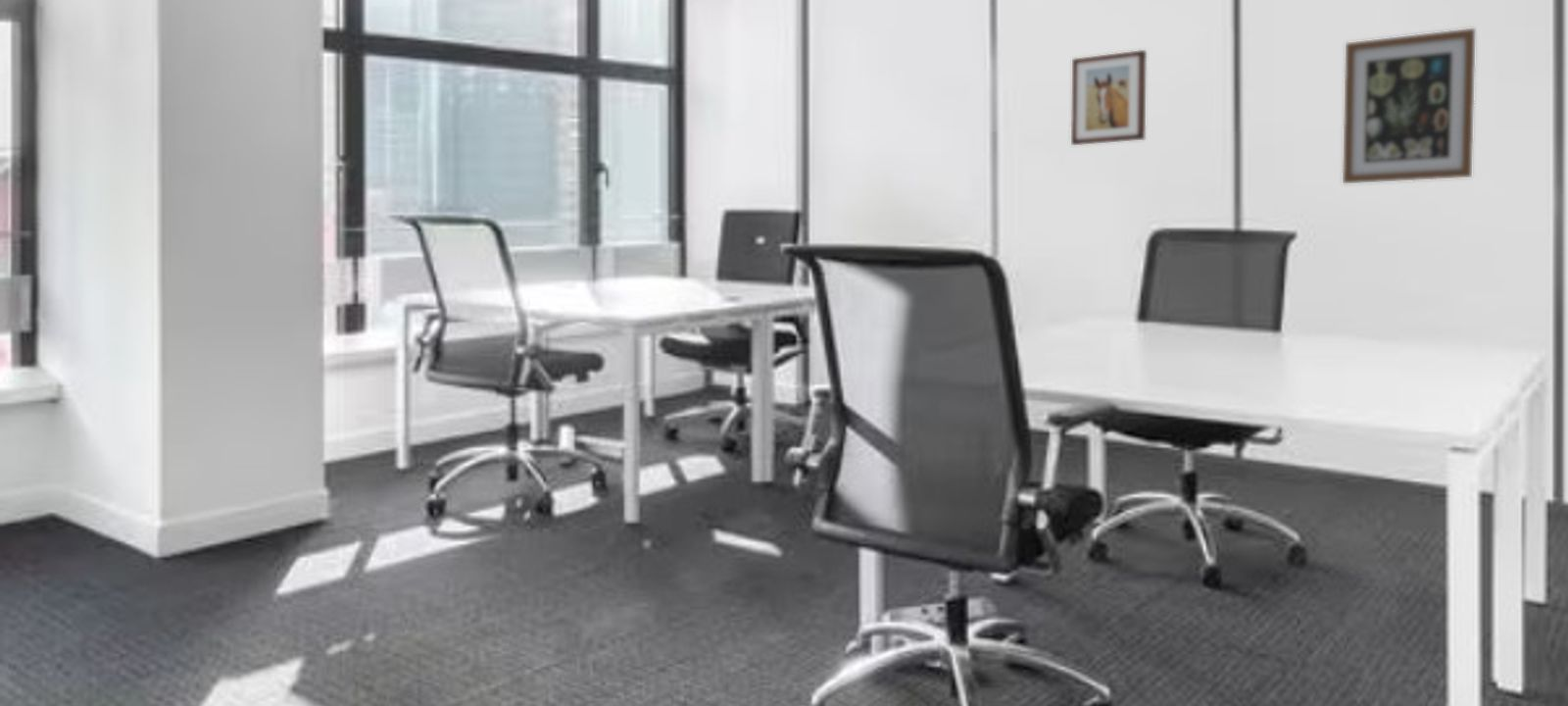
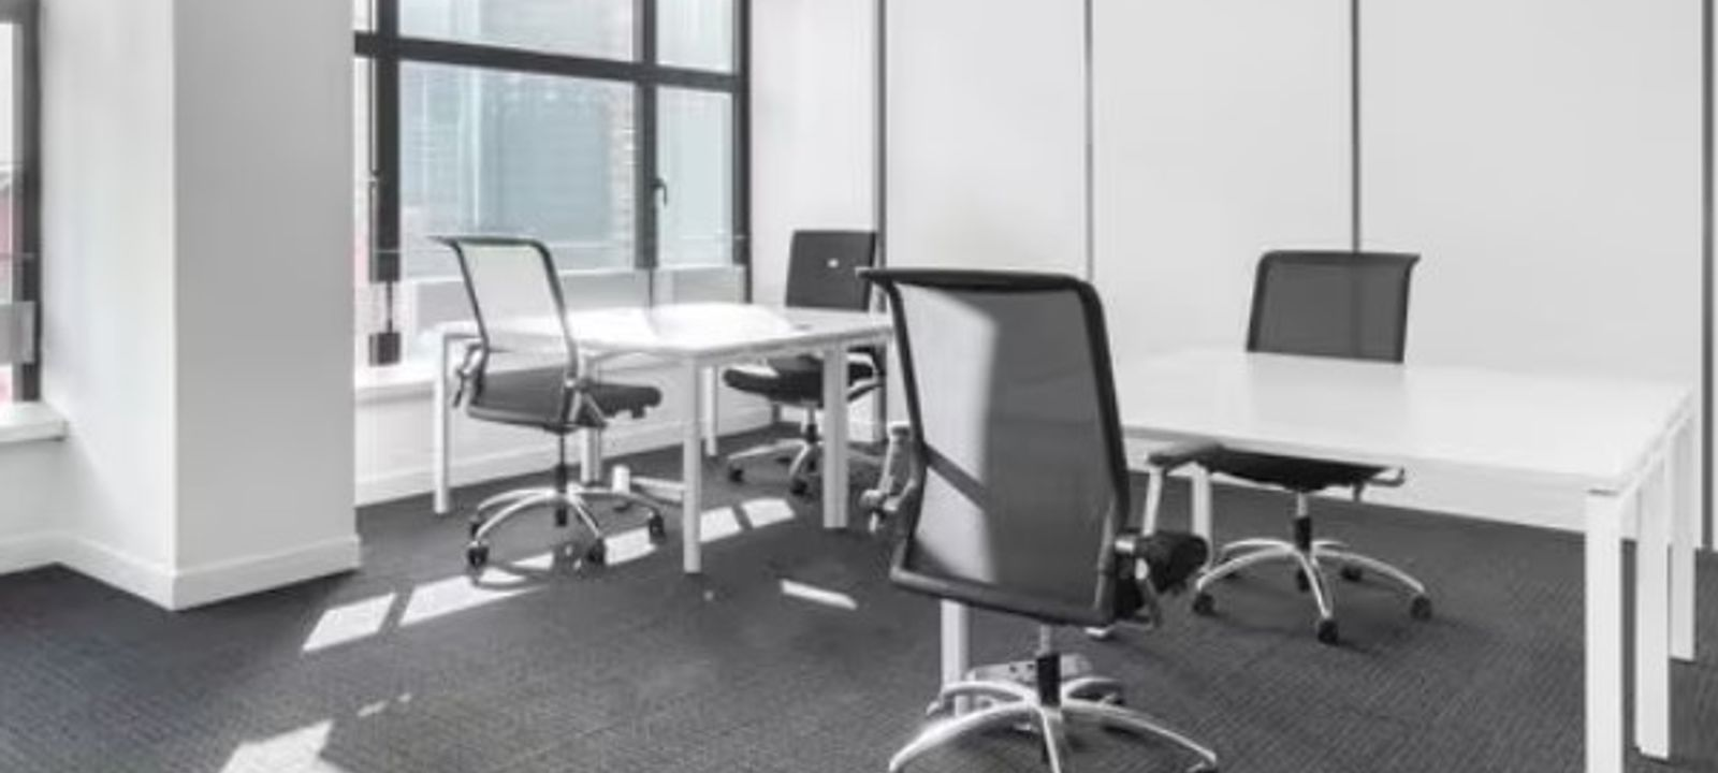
- wall art (1107, 98)
- wall art (1406, 108)
